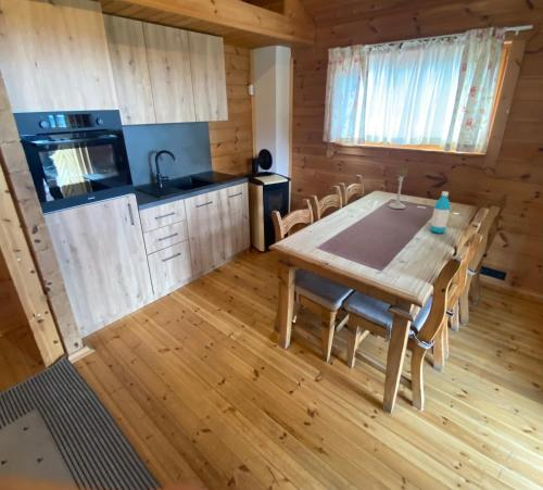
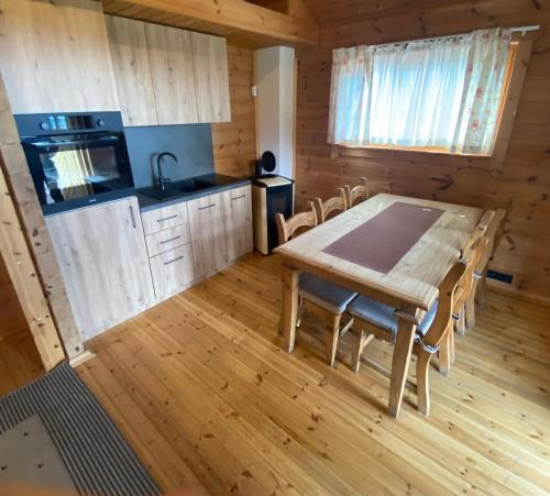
- water bottle (441, 212)
- candle holder (400, 187)
